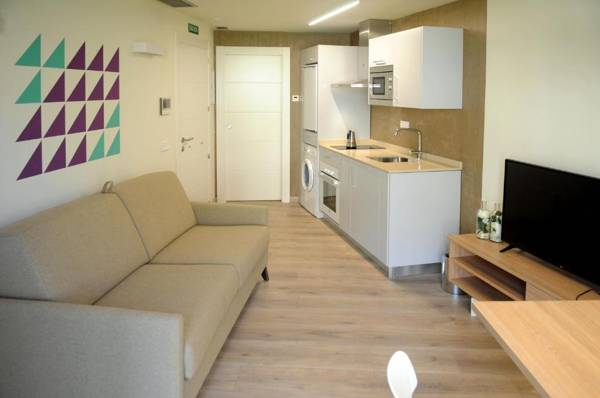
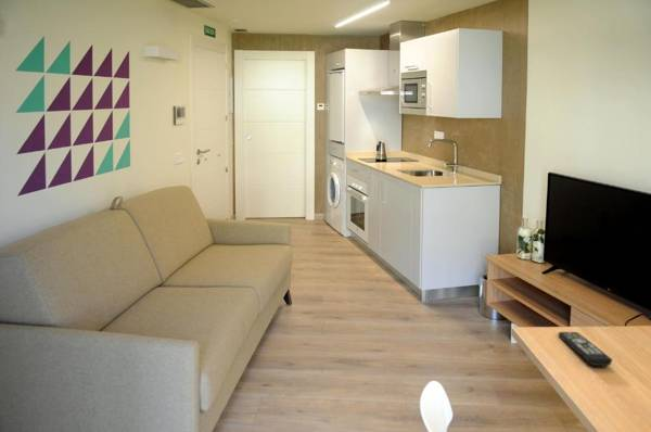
+ remote control (583, 347)
